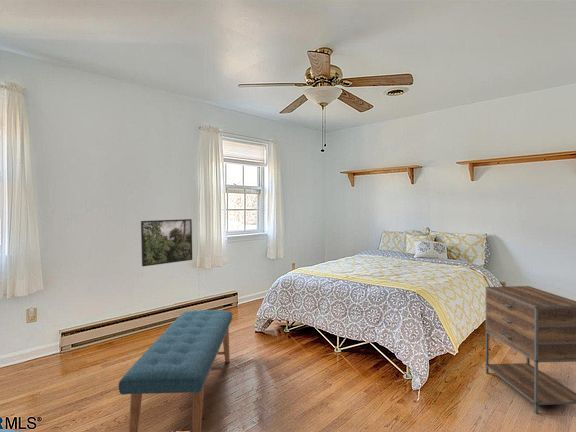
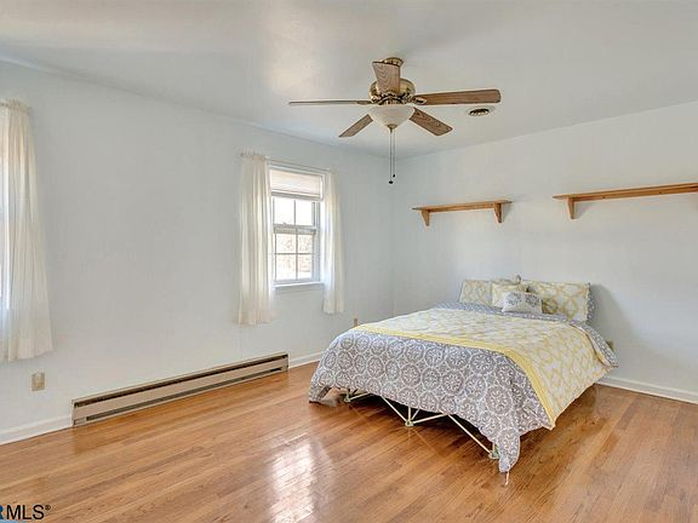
- nightstand (529, 342)
- bench (189, 364)
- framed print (168, 241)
